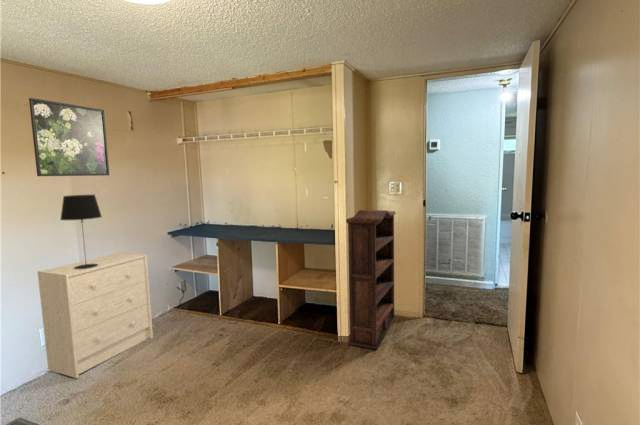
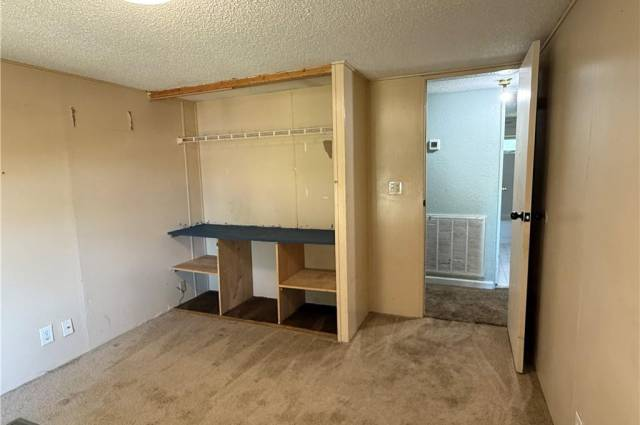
- bookshelf (373, 271)
- table lamp (82, 230)
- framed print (73, 140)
- dresser (101, 308)
